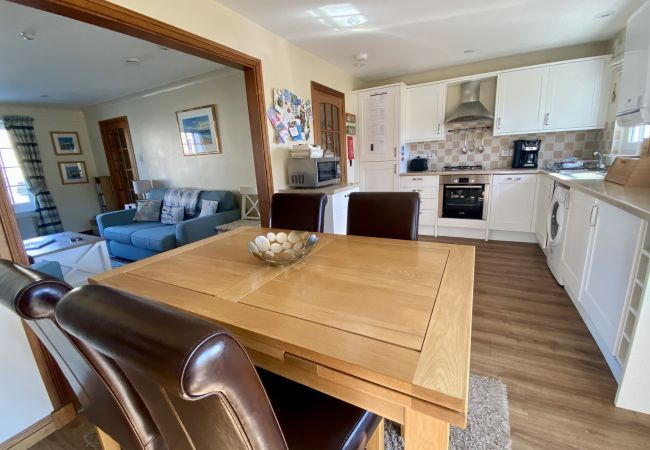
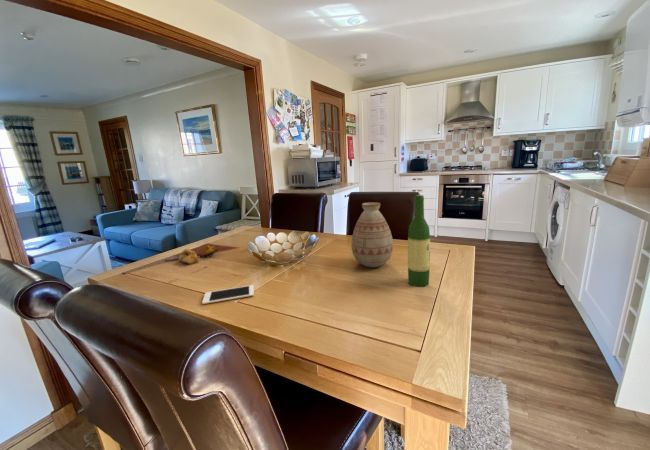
+ wine bottle (419, 240)
+ vase (371, 234)
+ cell phone (229, 294)
+ cutting board (190, 254)
